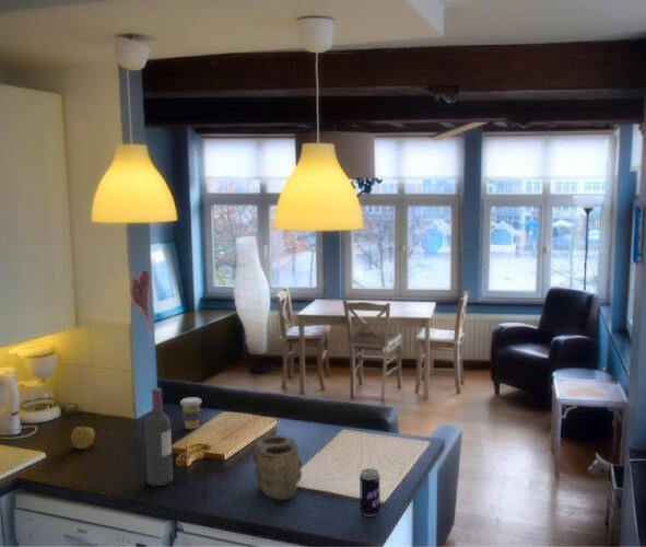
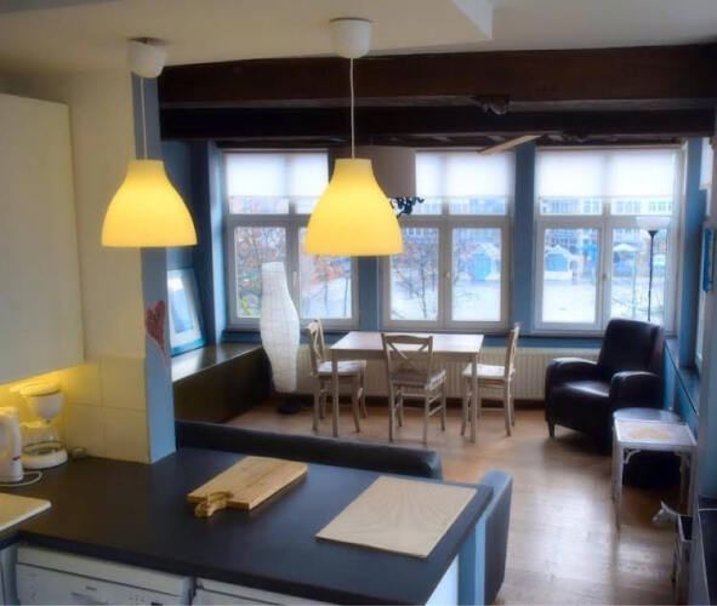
- bowl (277, 466)
- coffee cup (191, 412)
- wine bottle (157, 435)
- apple (82, 437)
- beverage can (369, 492)
